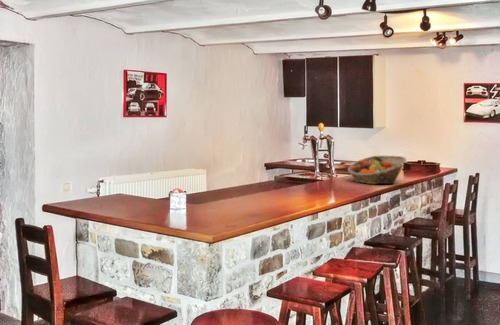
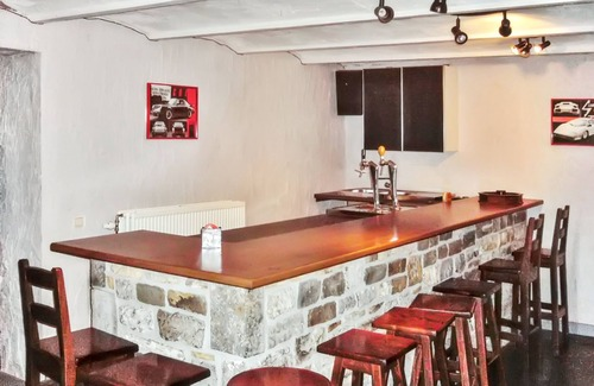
- fruit basket (376, 169)
